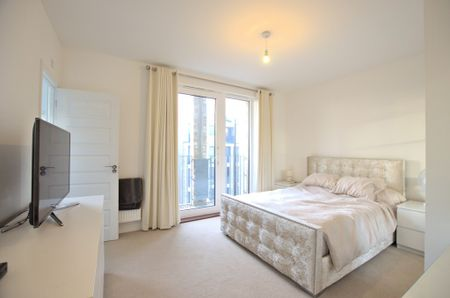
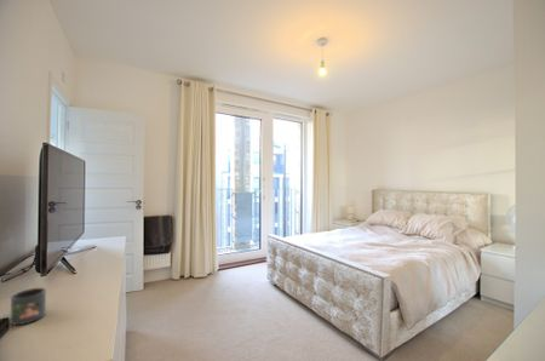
+ mug (29, 303)
